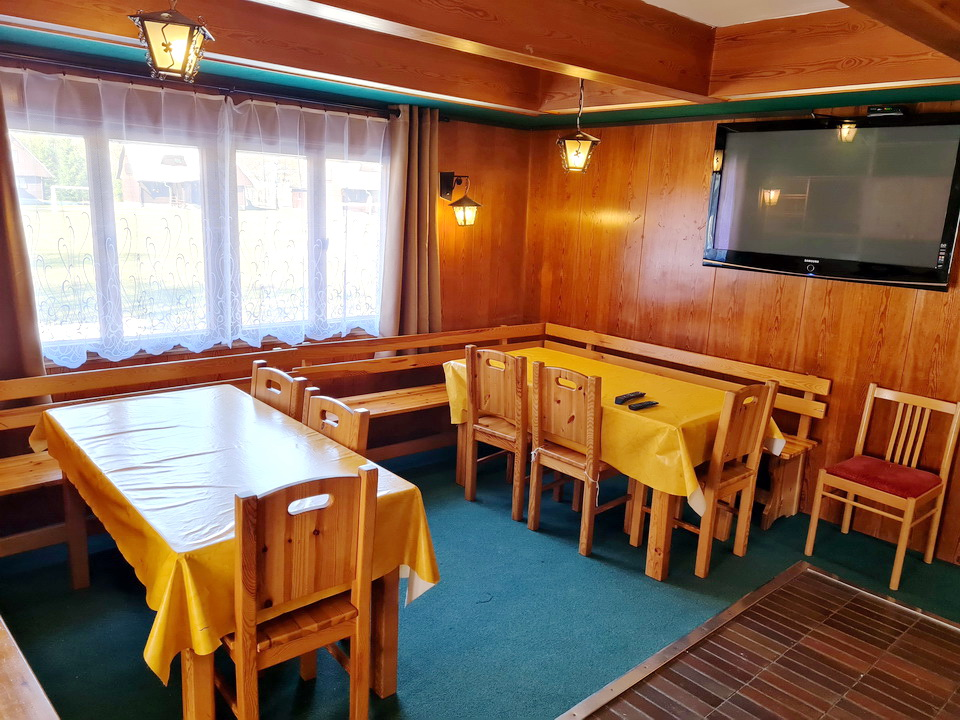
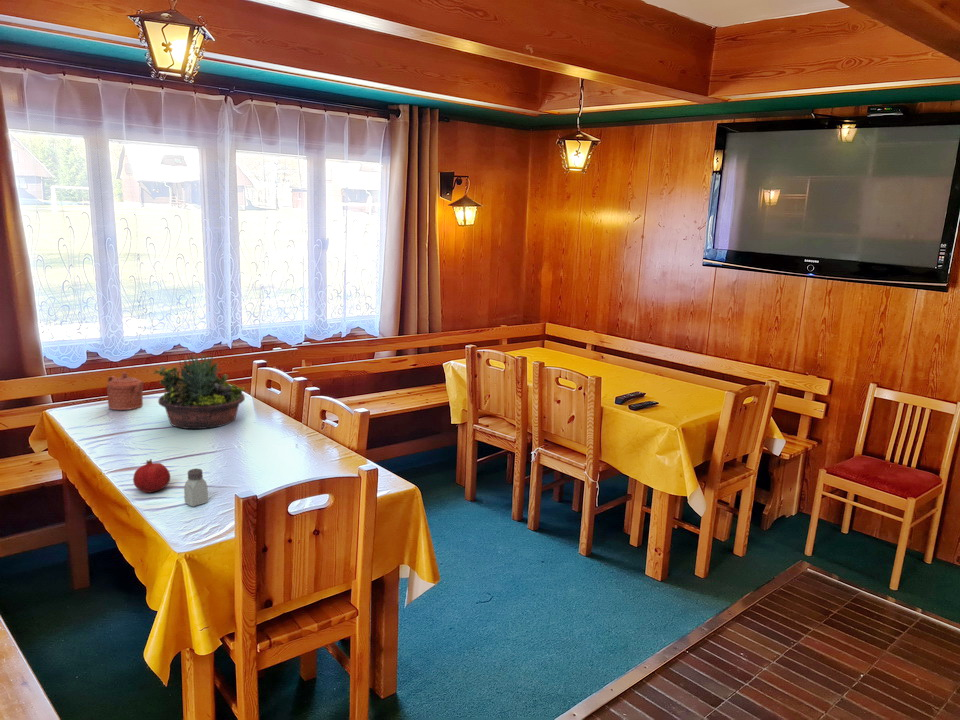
+ fruit (151, 474)
+ saltshaker (195, 486)
+ succulent planter (201, 385)
+ teapot (125, 389)
